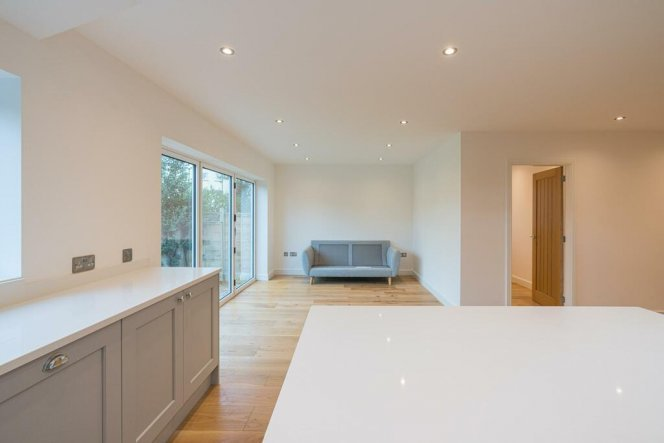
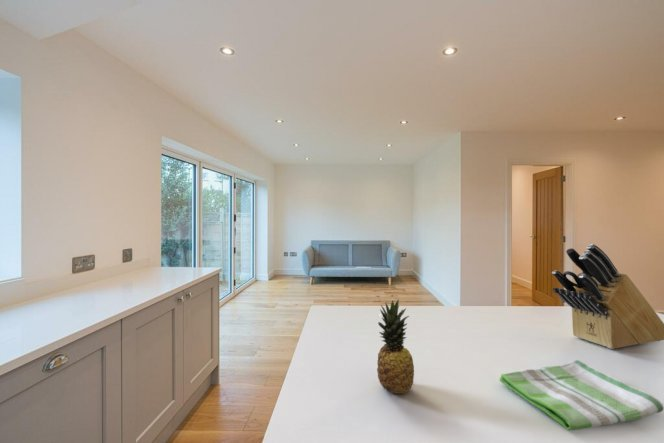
+ knife block (608, 291)
+ dish towel (574, 389)
+ fruit (395, 343)
